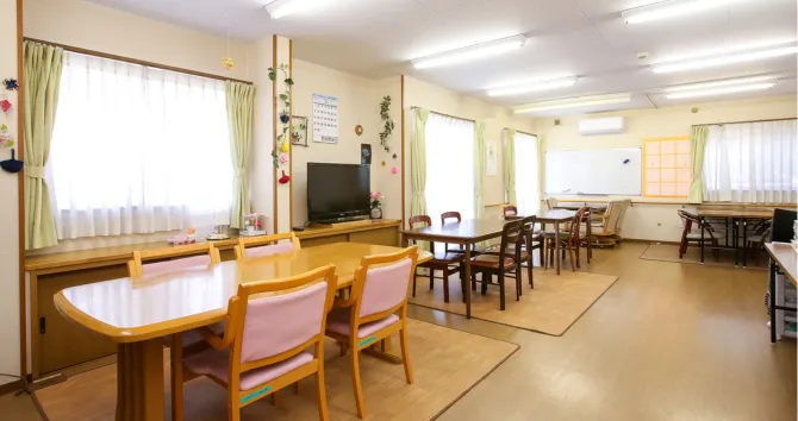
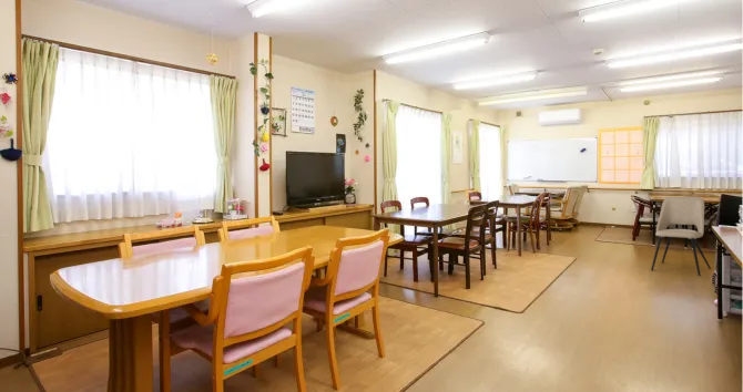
+ dining chair (680, 233)
